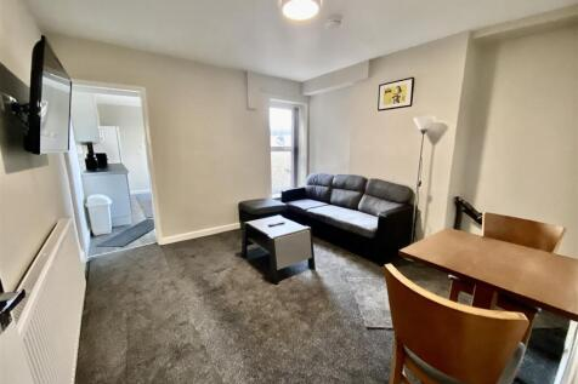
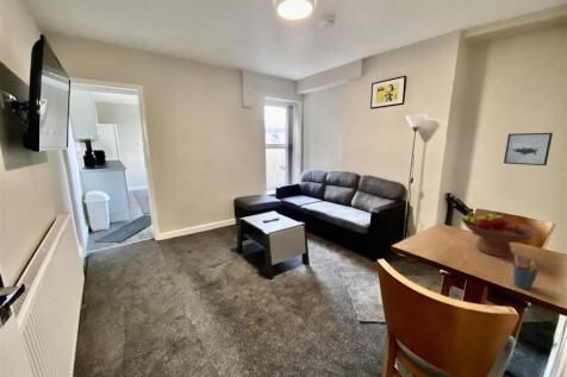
+ pen holder (524, 271)
+ fruit bowl (496, 232)
+ wall art (526, 149)
